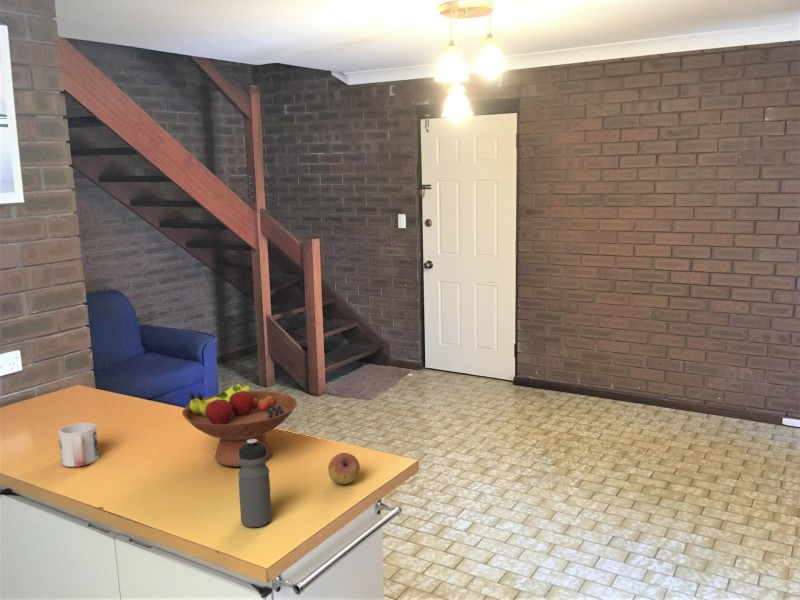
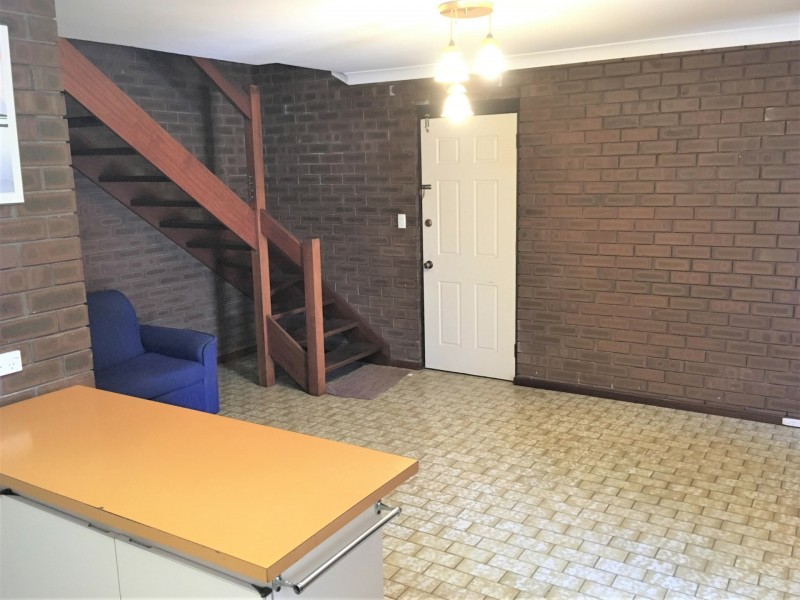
- fruit bowl (241, 422)
- mug (78, 446)
- water bottle (254, 480)
- fruit (343, 468)
